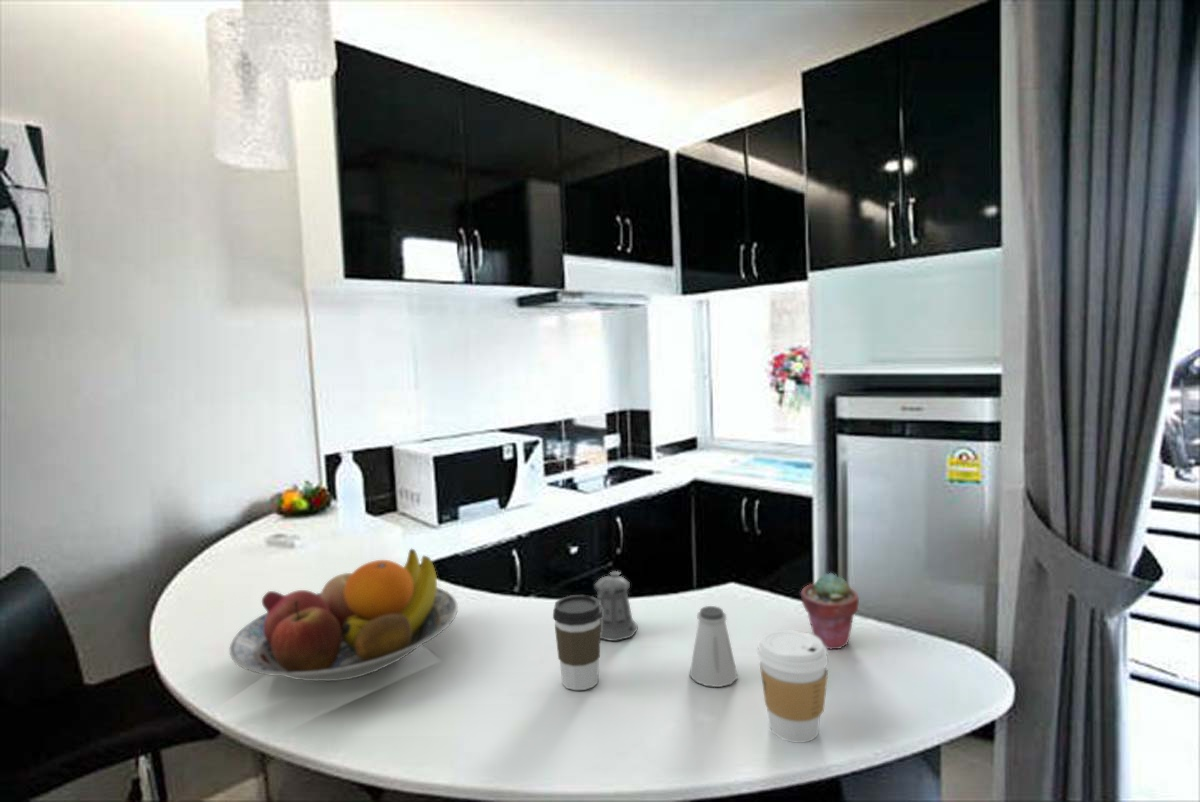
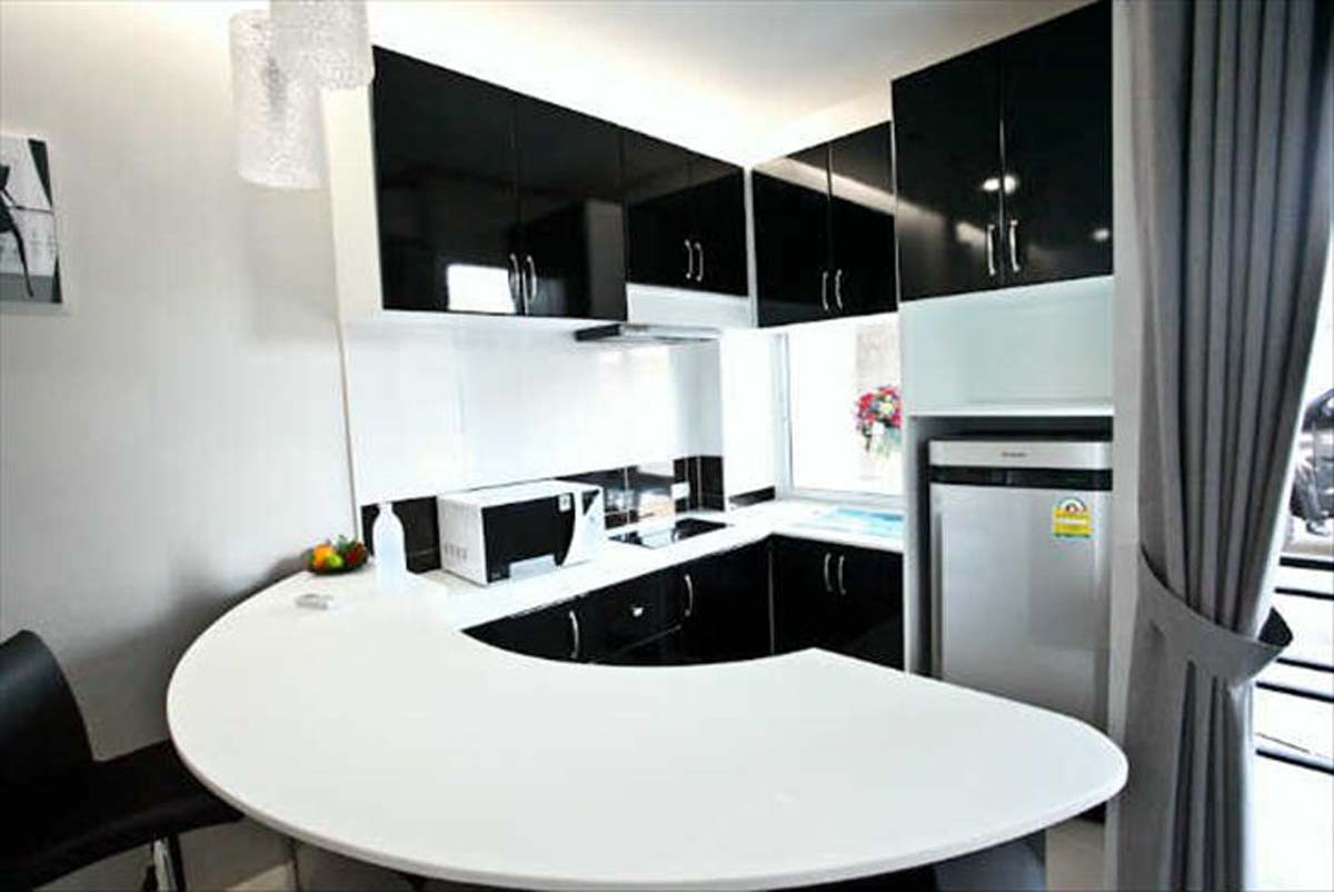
- pepper shaker (610, 604)
- coffee cup (792, 683)
- fruit bowl (350, 611)
- saltshaker (712, 642)
- potted succulent (829, 606)
- coffee cup (578, 642)
